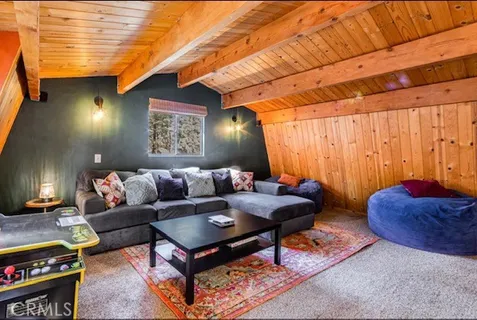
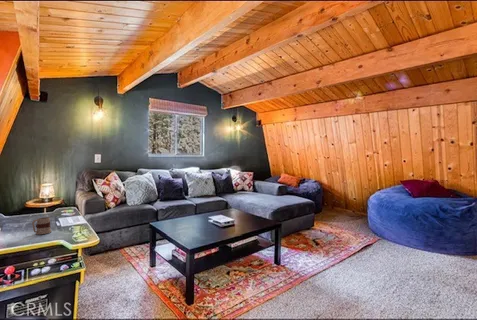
+ mug (41, 226)
